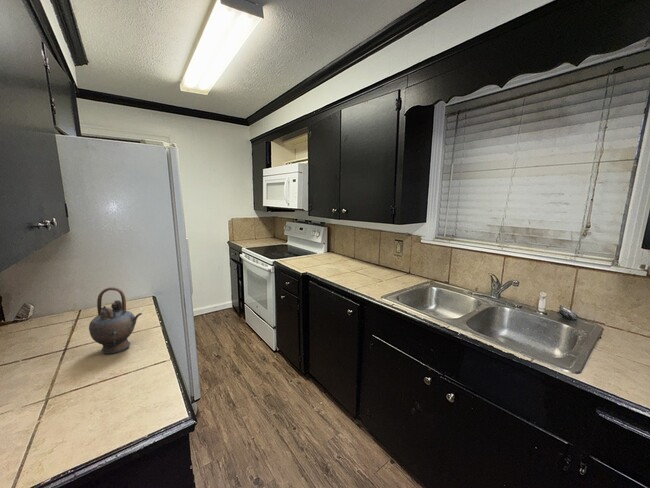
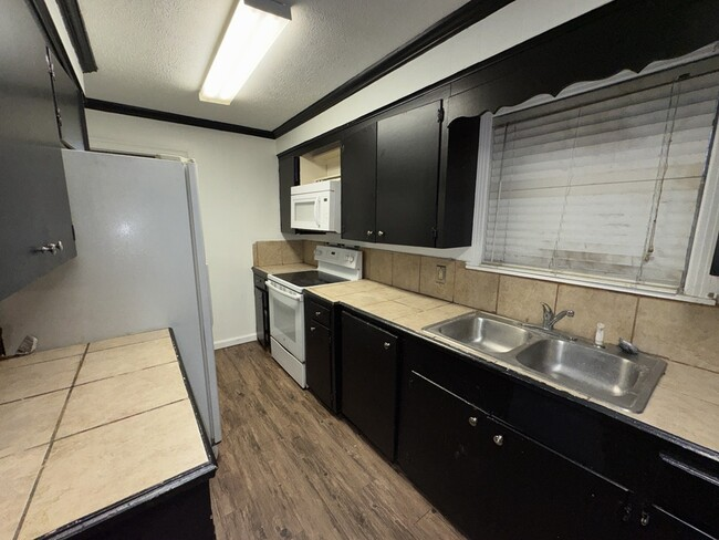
- teapot (117, 318)
